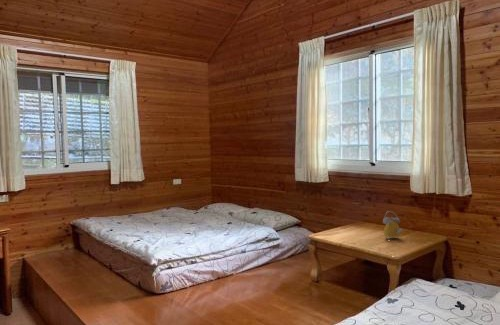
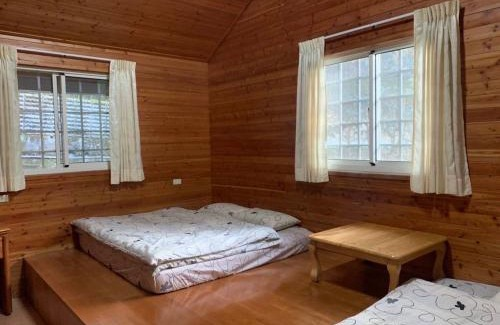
- alarm clock (393, 225)
